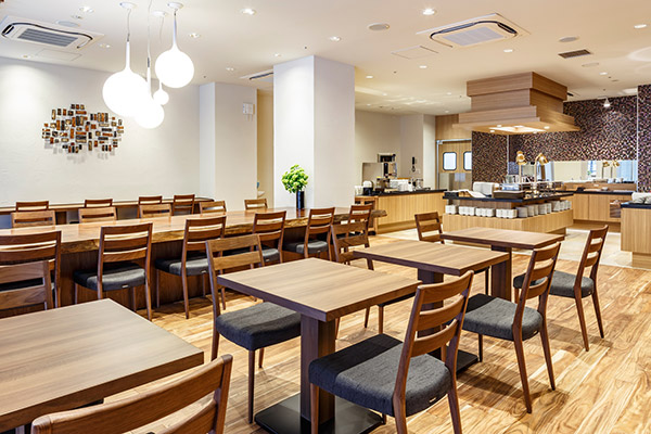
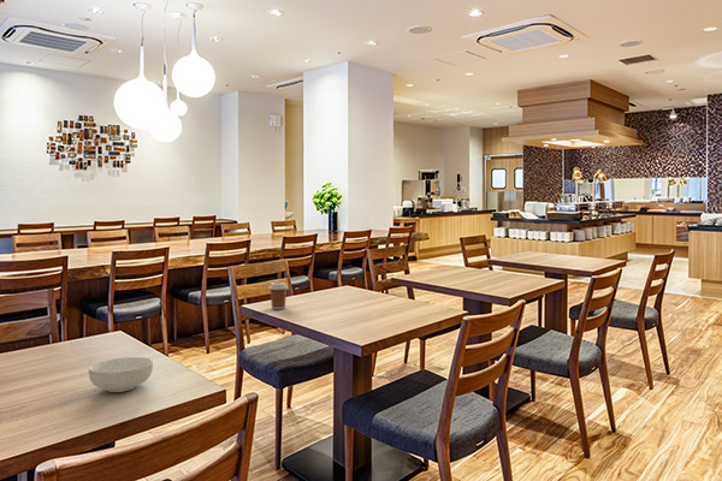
+ coffee cup (278, 295)
+ cereal bowl (122, 375)
